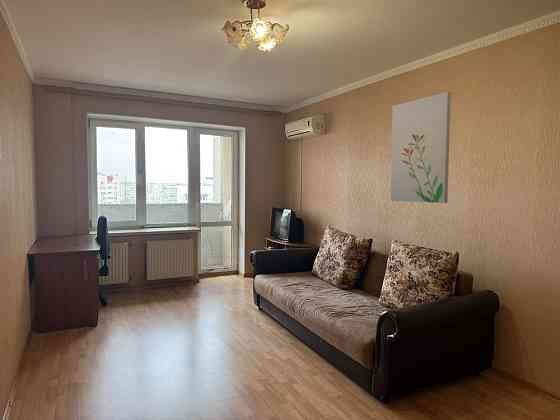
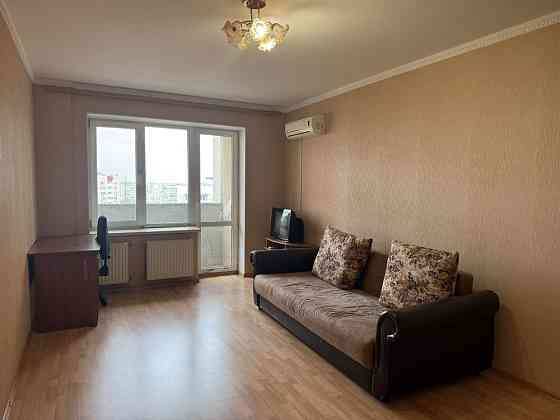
- wall art (418, 151)
